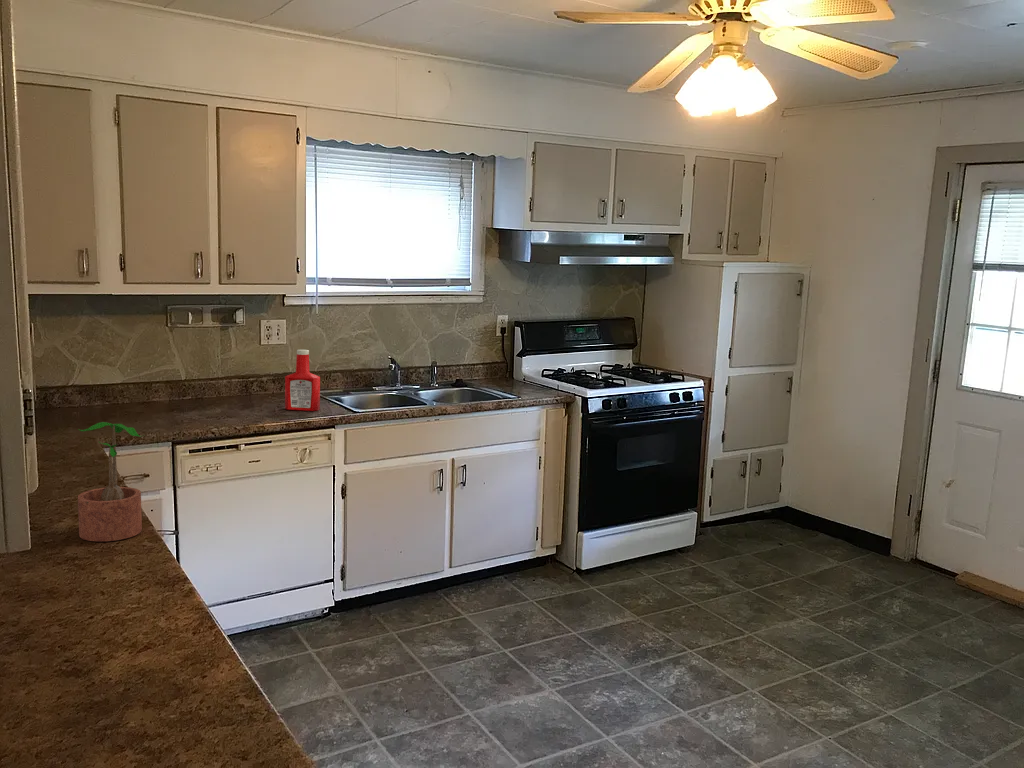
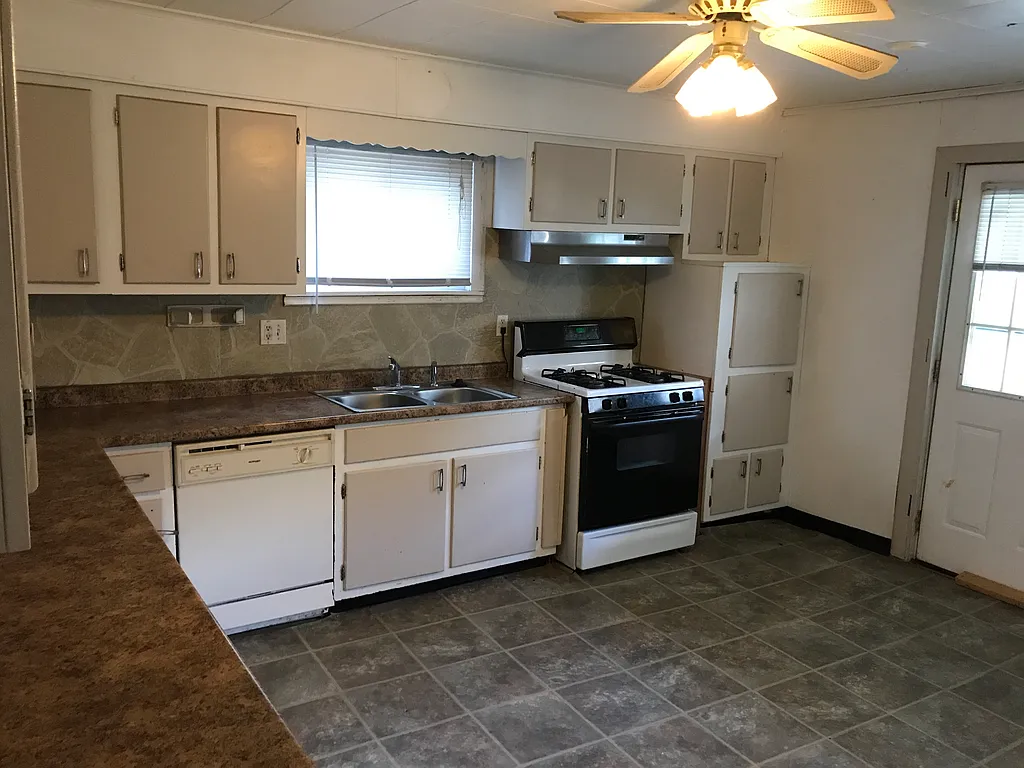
- soap bottle (302, 379)
- potted plant (113, 476)
